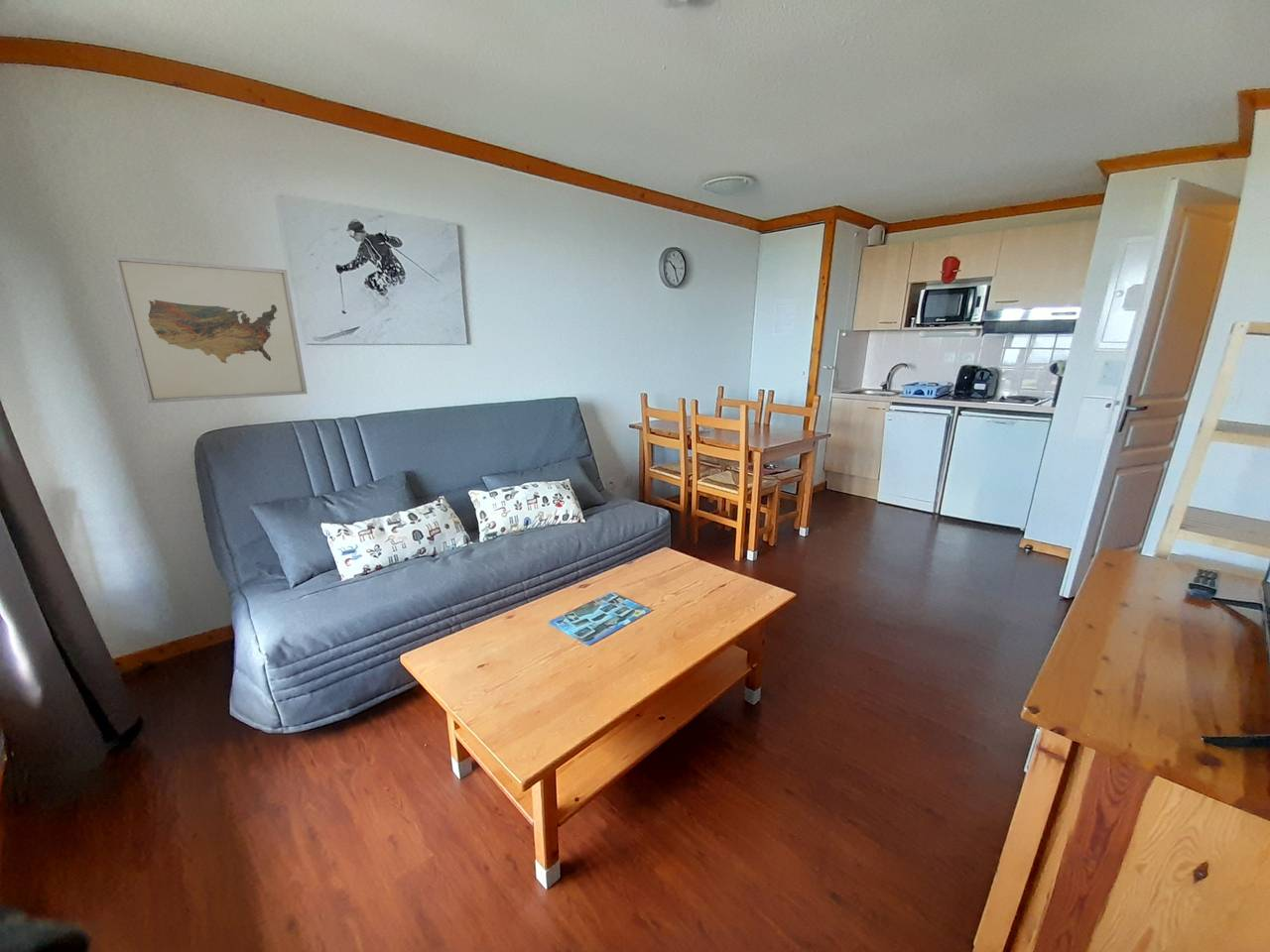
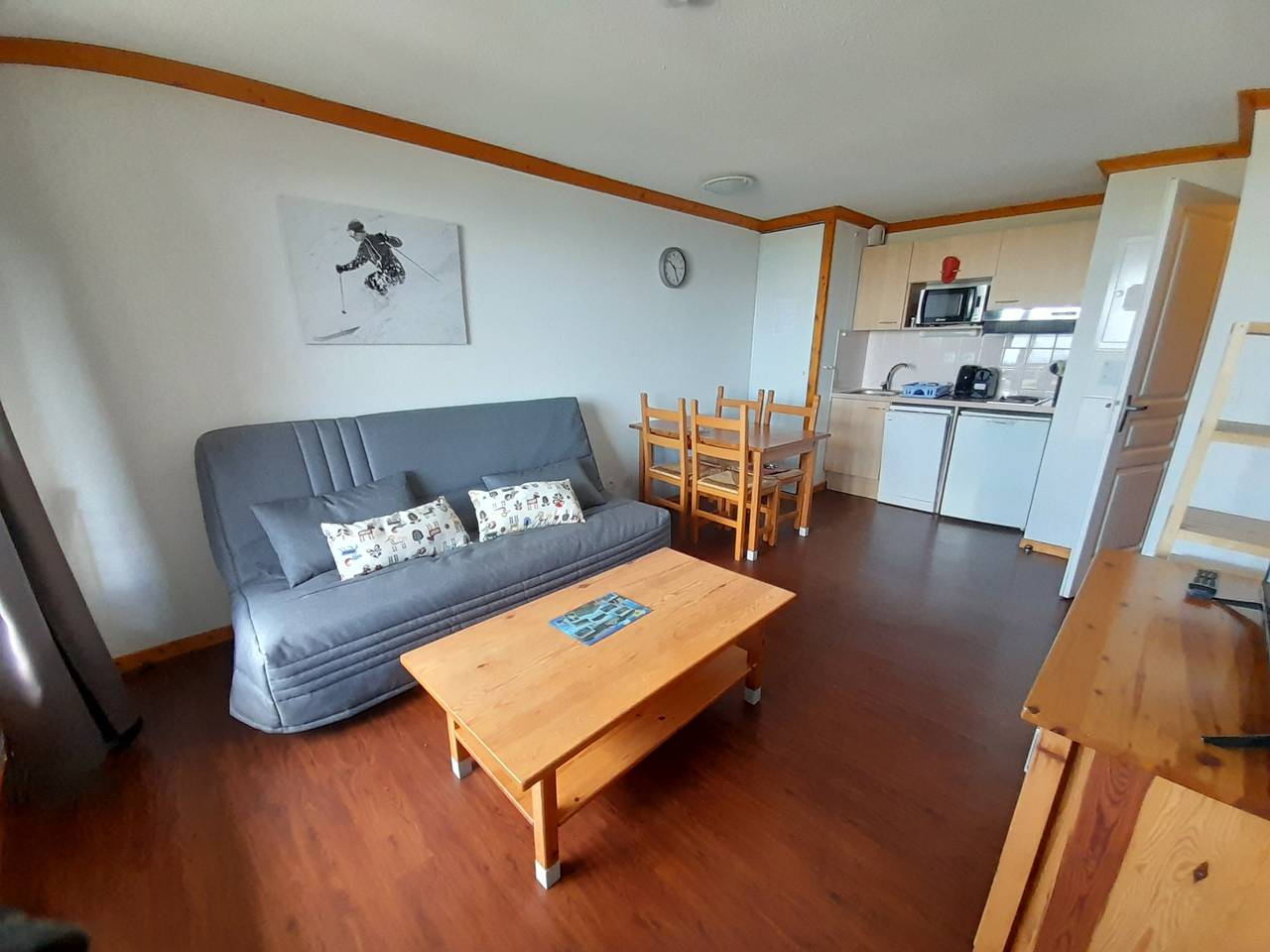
- wall art (220, 332)
